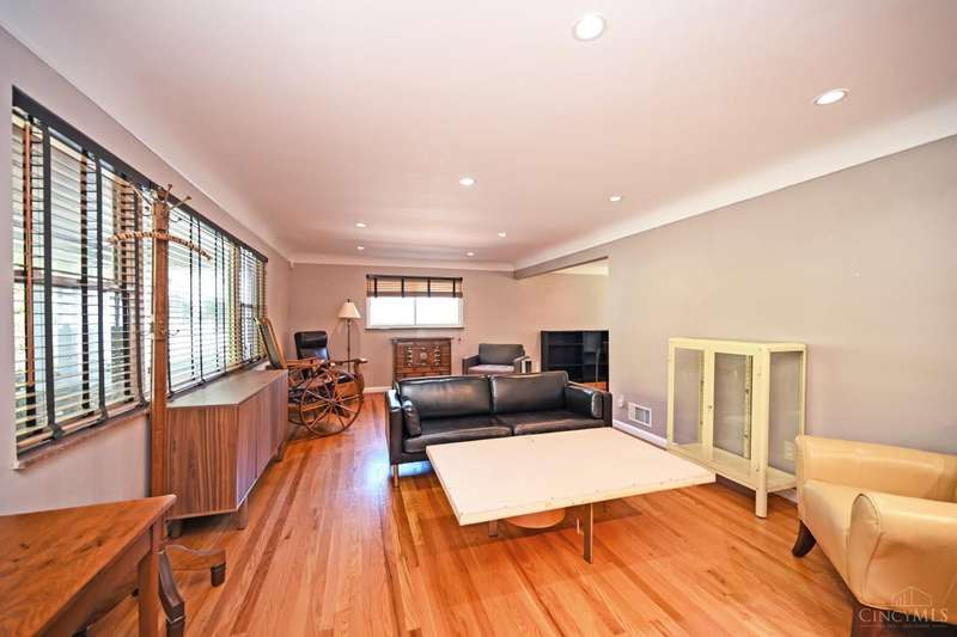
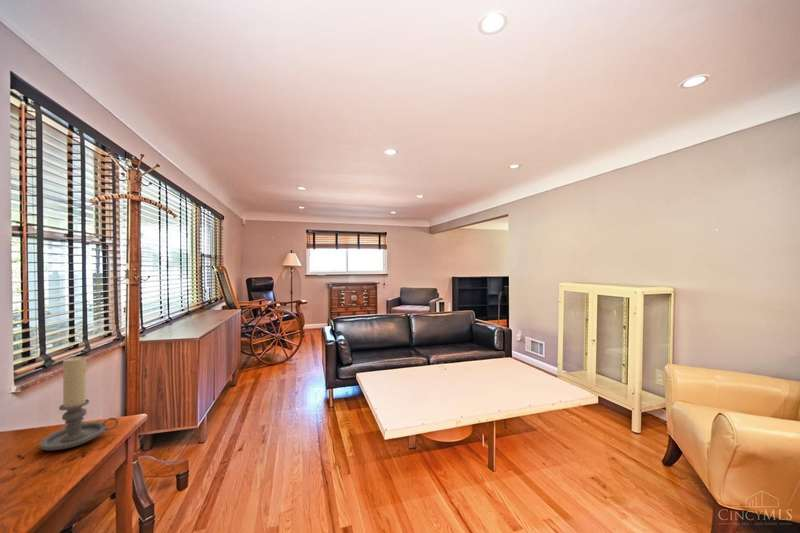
+ candle holder (81, 397)
